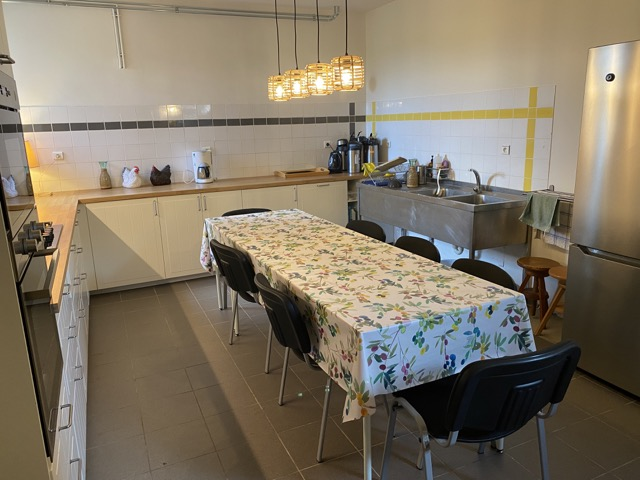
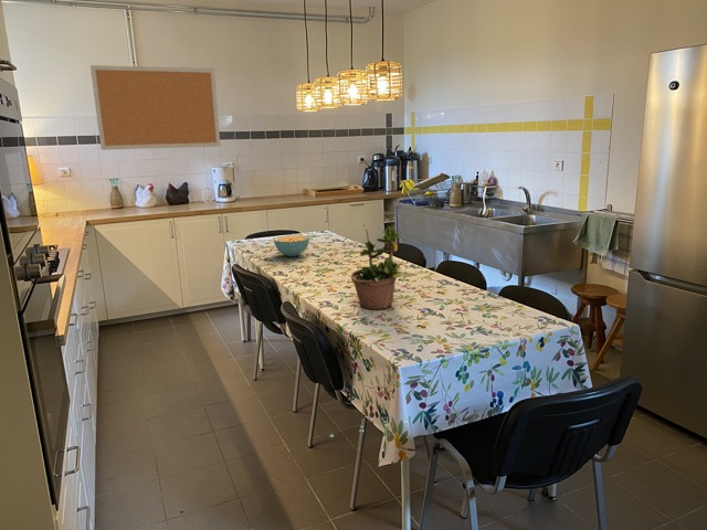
+ cereal bowl (292, 246)
+ bulletin board (158, 108)
+ potted plant (374, 264)
